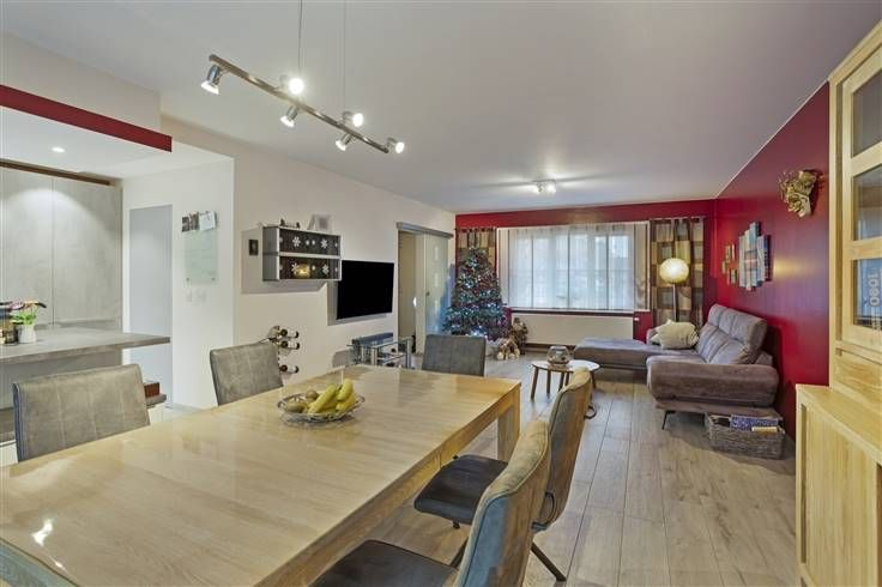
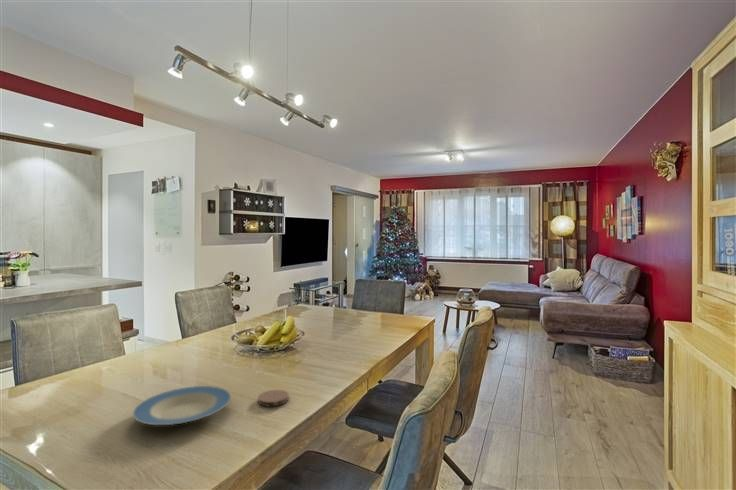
+ plate (184, 408)
+ coaster (273, 397)
